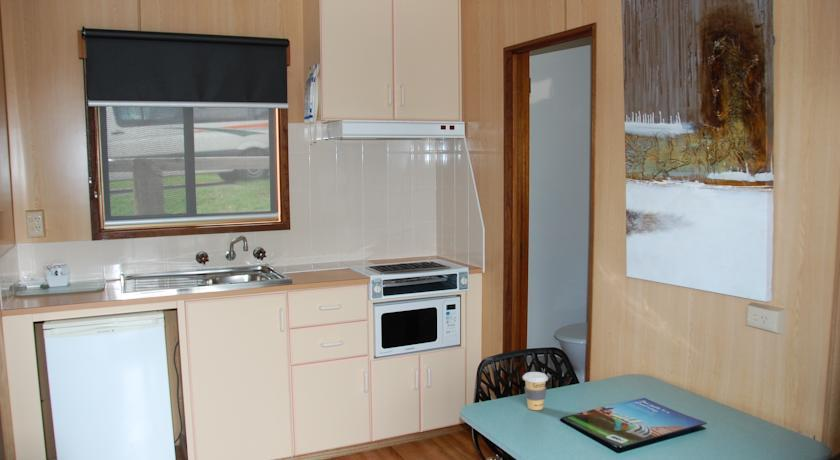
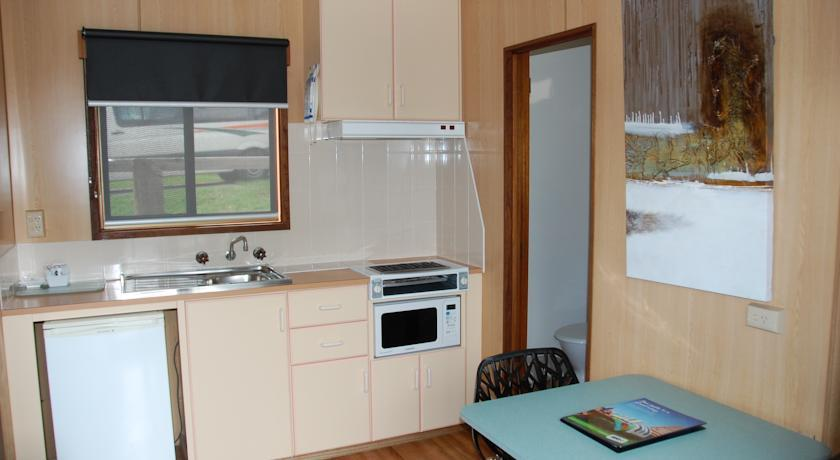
- coffee cup (535, 391)
